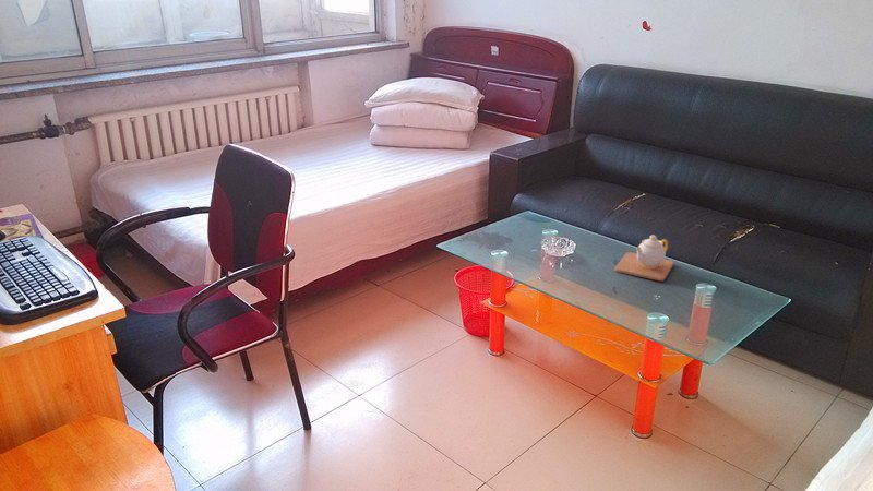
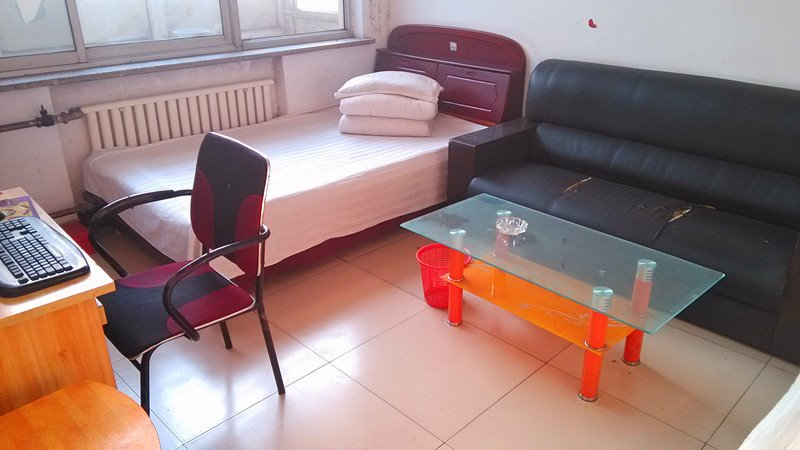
- teapot (646, 251)
